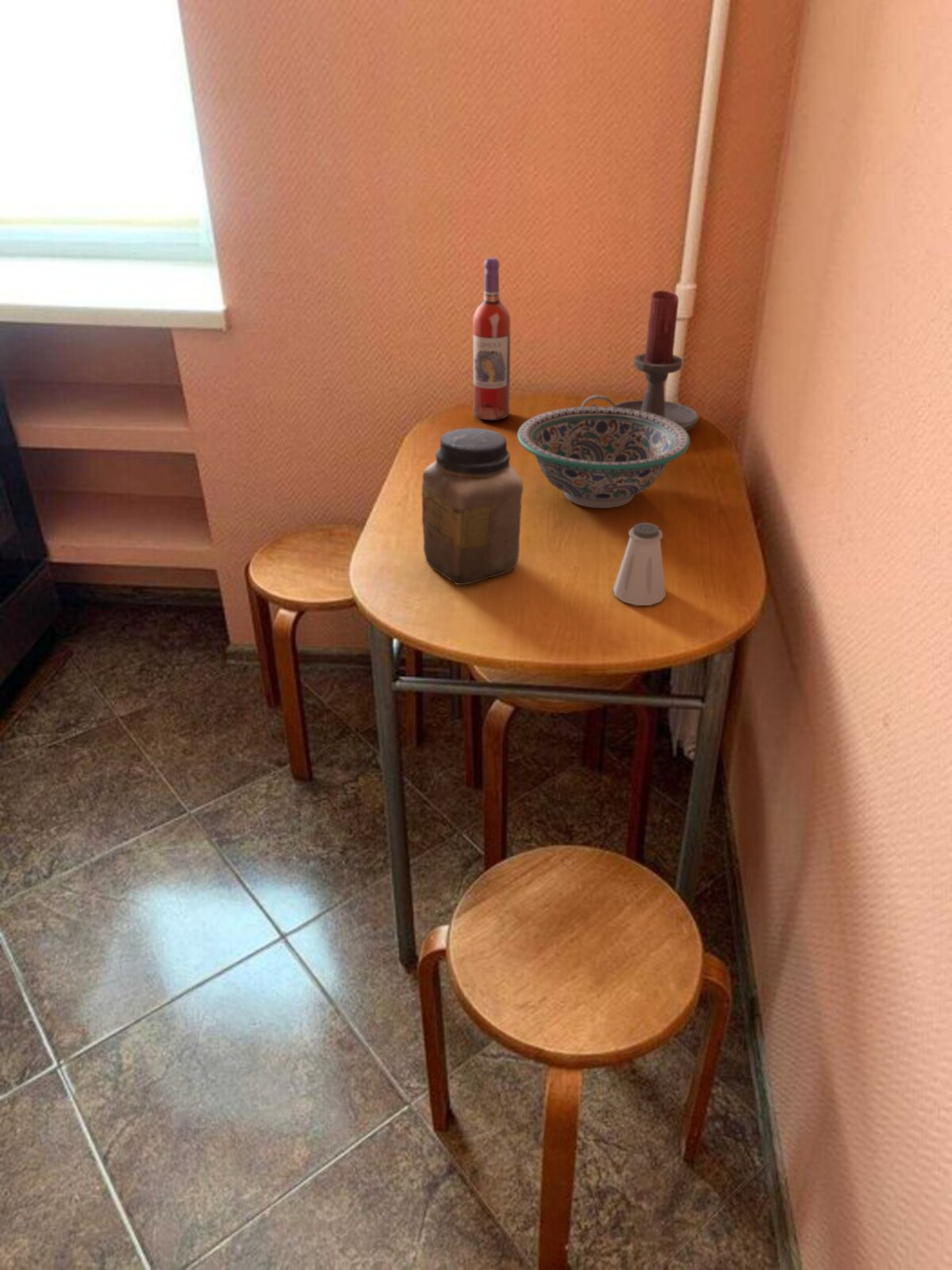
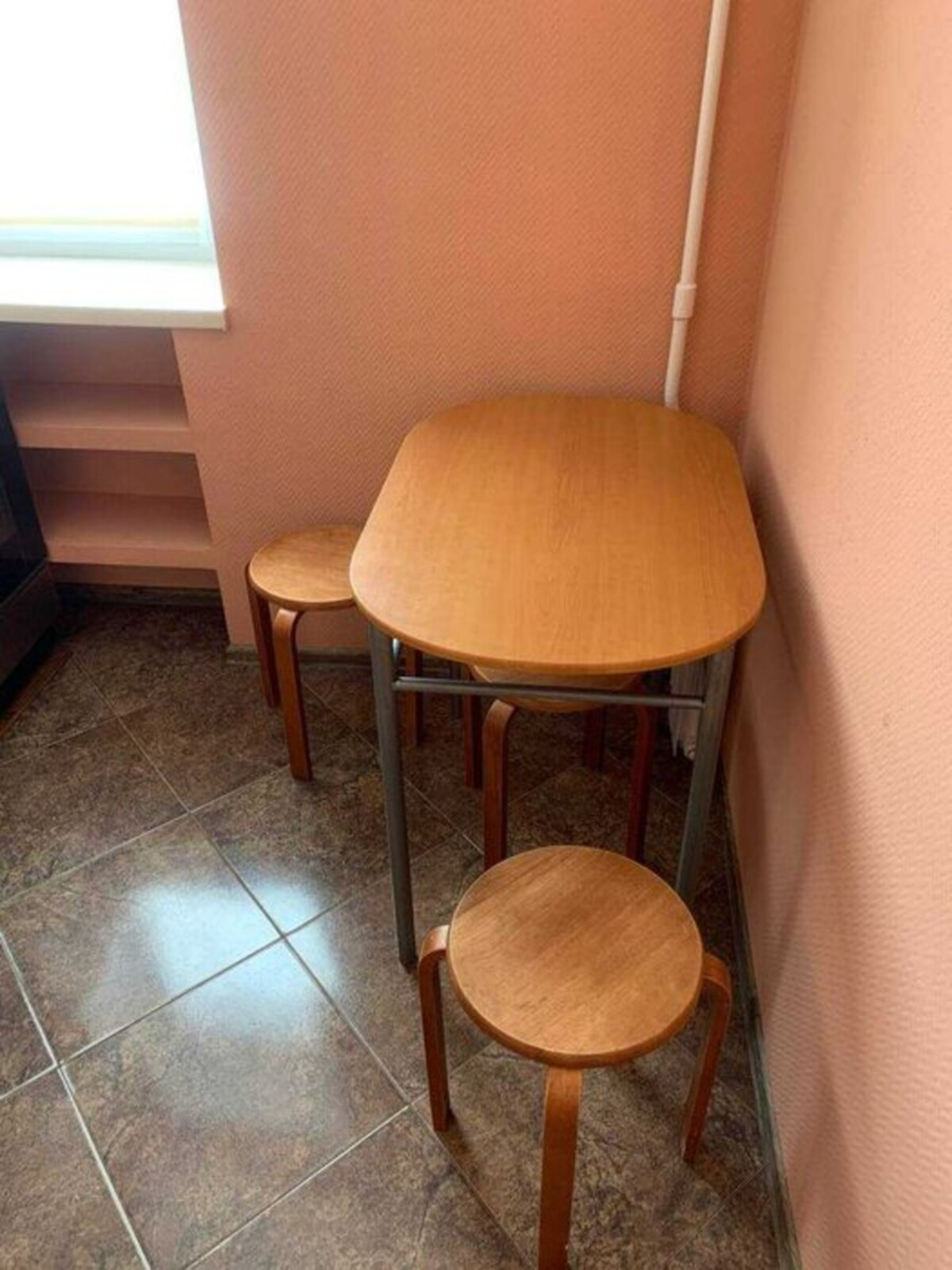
- wine bottle (491, 341)
- decorative bowl (601, 464)
- jar (471, 502)
- candle holder (644, 360)
- saltshaker (643, 560)
